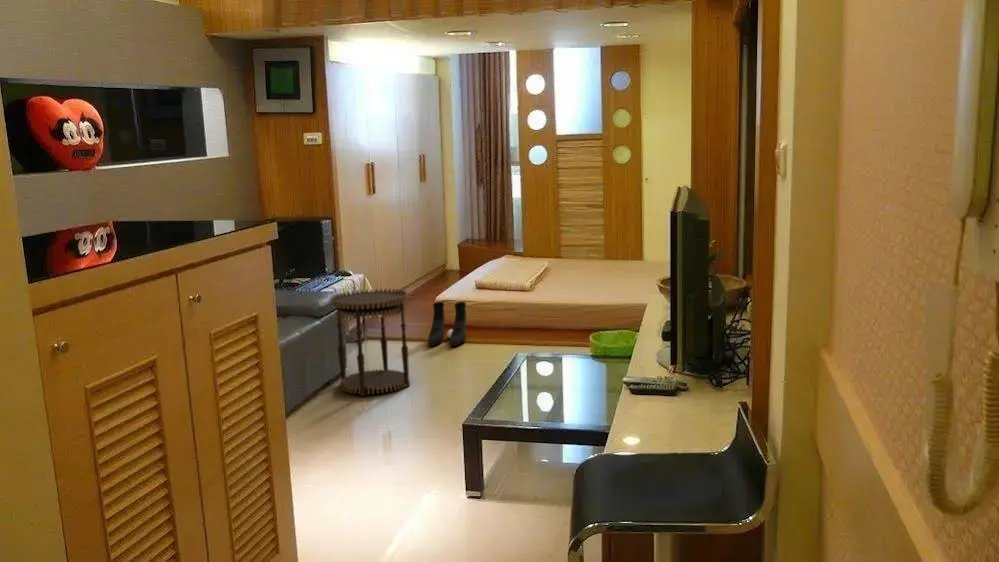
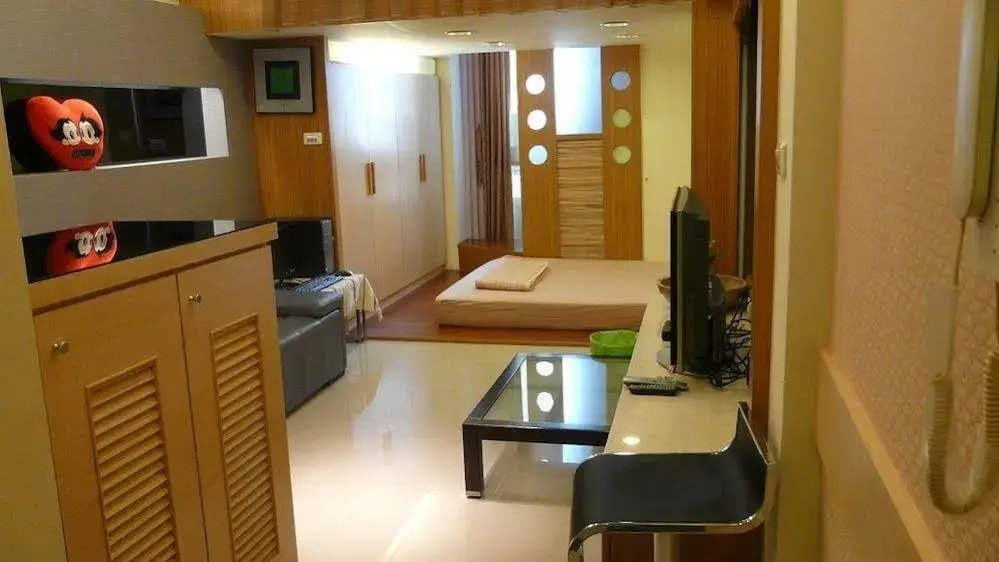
- side table (380, 340)
- boots (444, 321)
